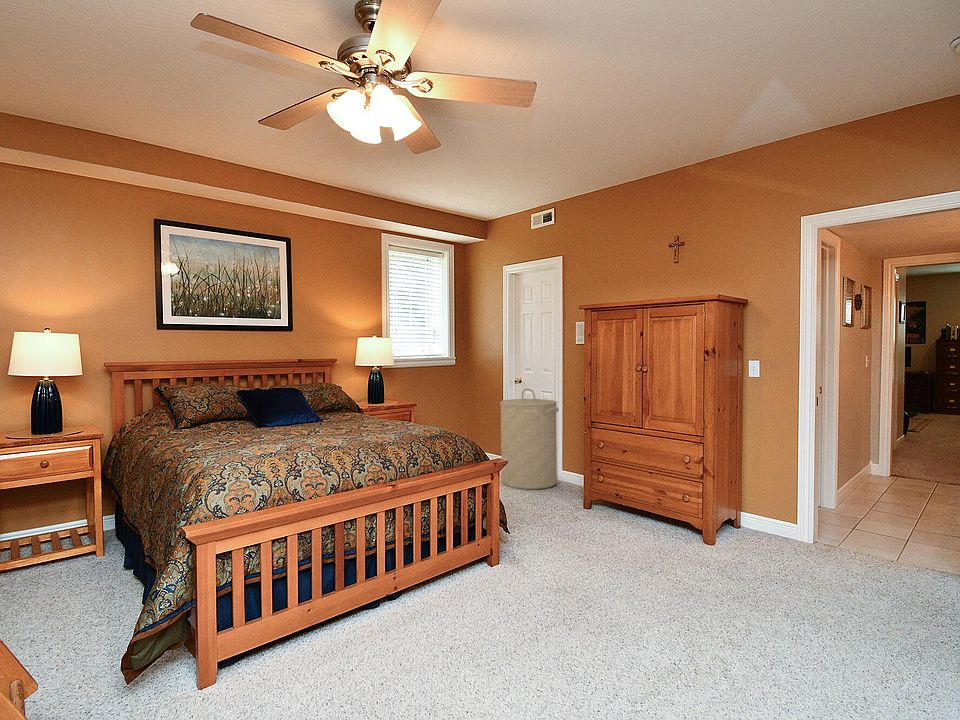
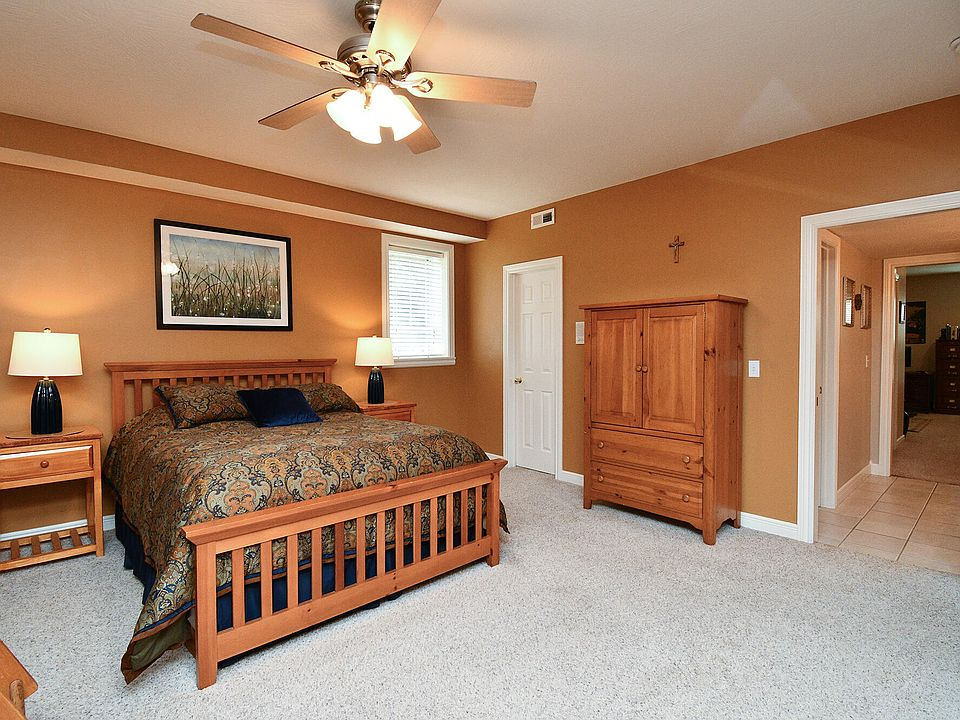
- laundry hamper (528, 435)
